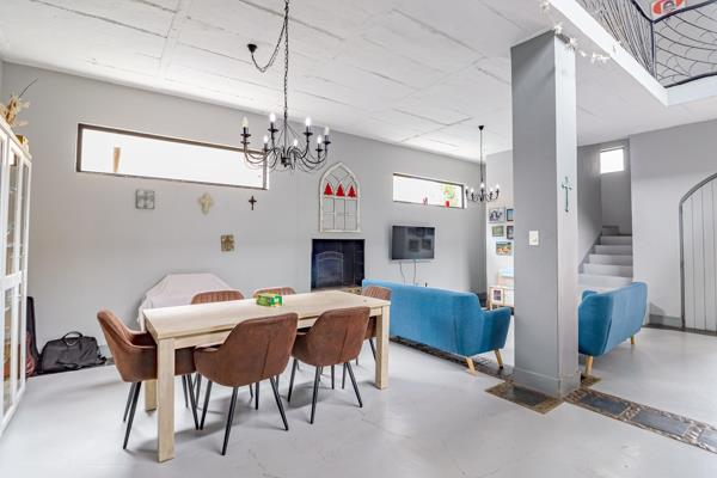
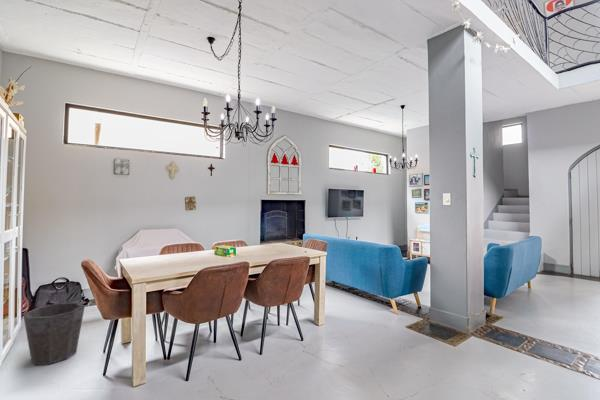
+ waste bin (54, 332)
